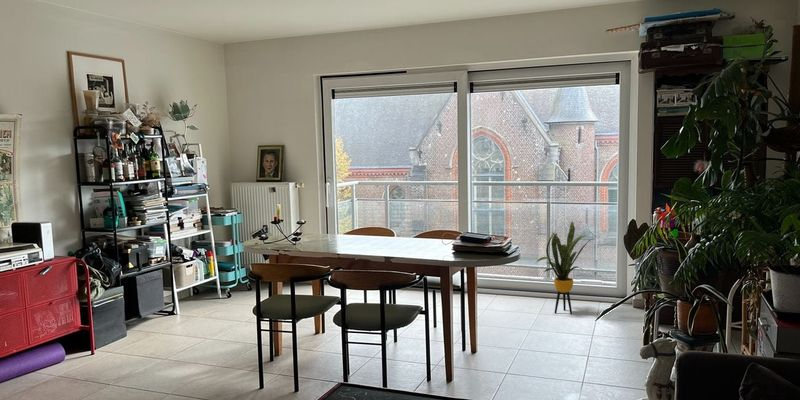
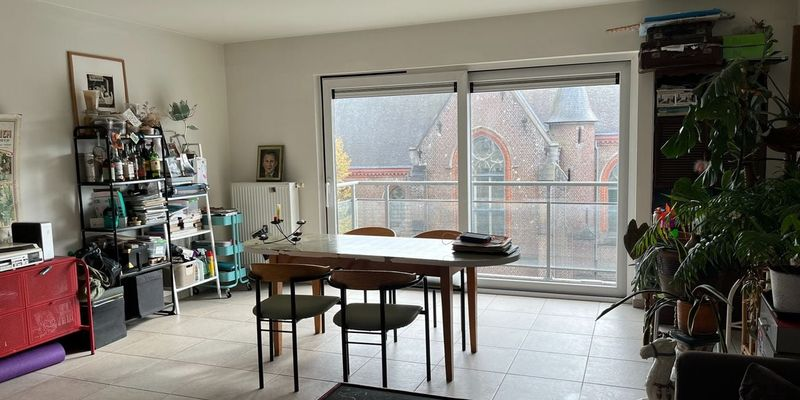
- house plant (568, 268)
